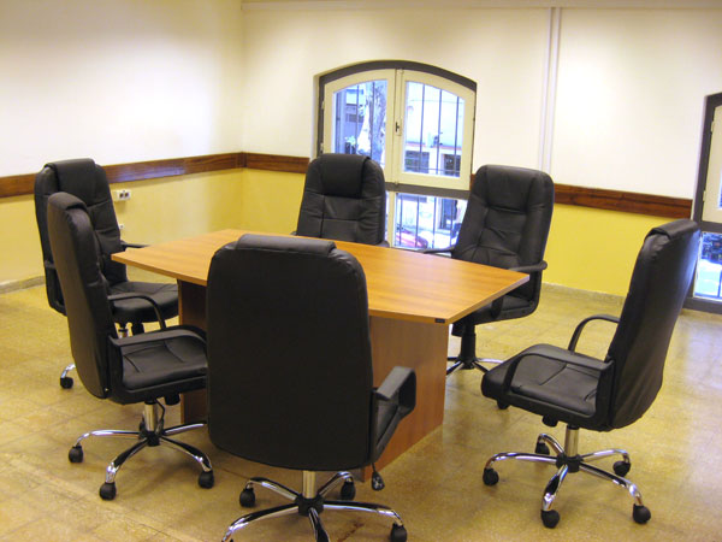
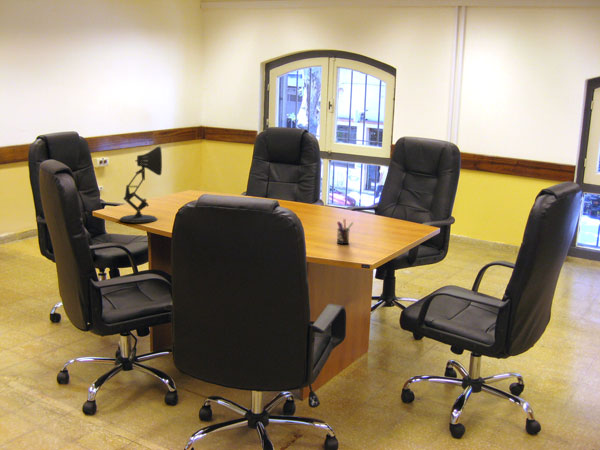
+ pen holder (344, 230)
+ desk lamp (140, 183)
